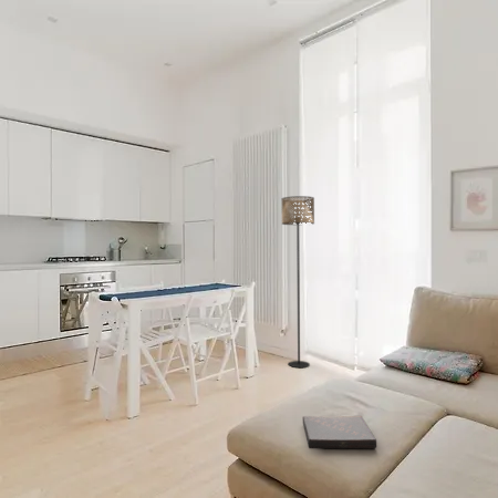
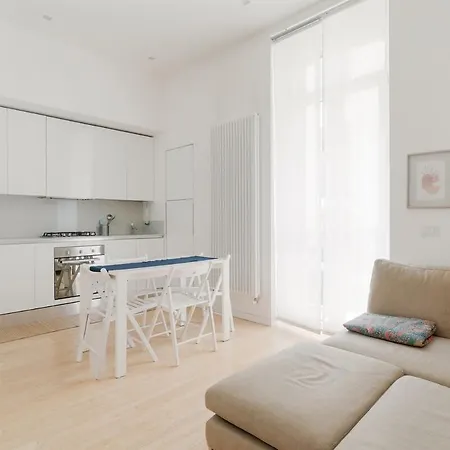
- book (336, 430)
- floor lamp (298, 281)
